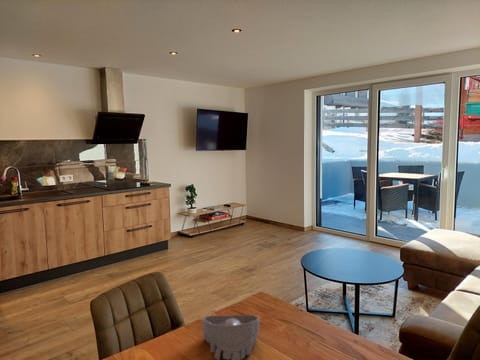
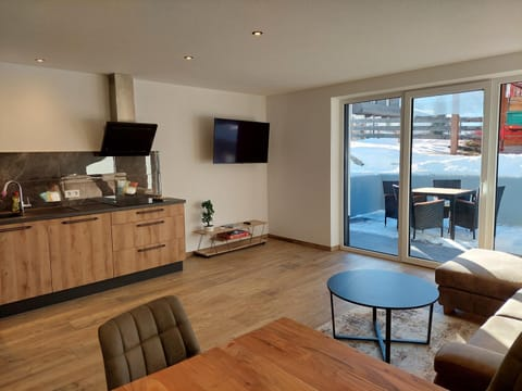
- decorative bowl (231, 329)
